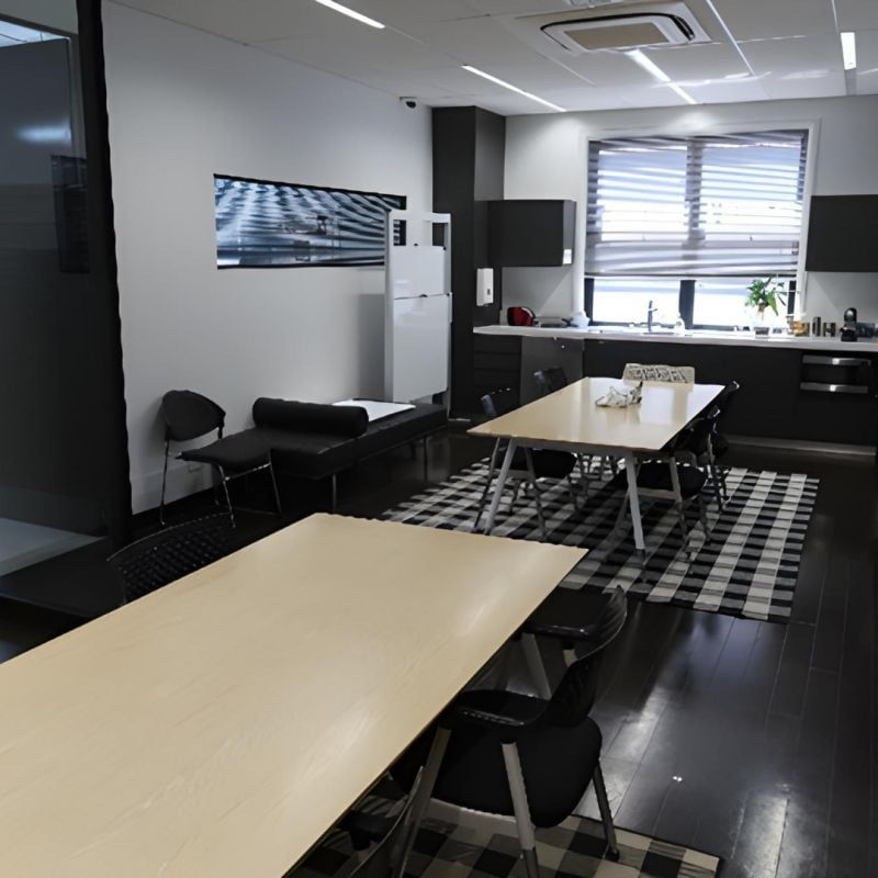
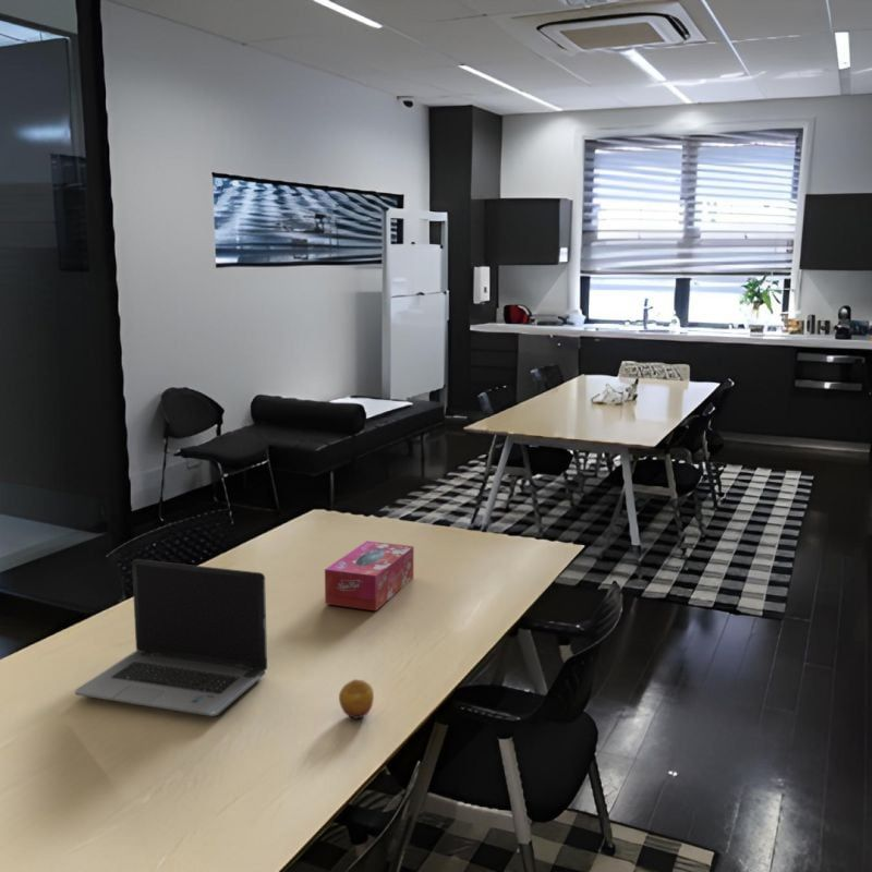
+ tissue box (371, 573)
+ fruit (356, 698)
+ laptop computer (171, 634)
